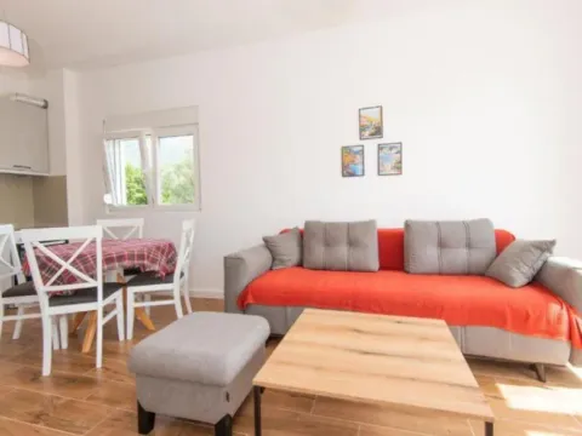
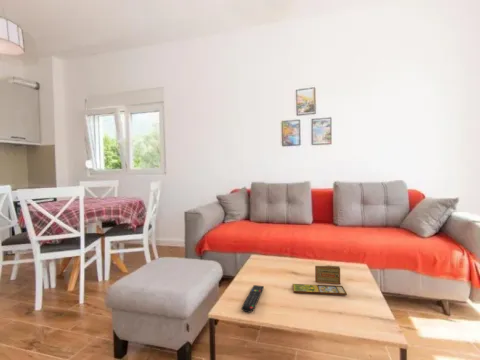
+ remote control (253, 297)
+ board game (317, 278)
